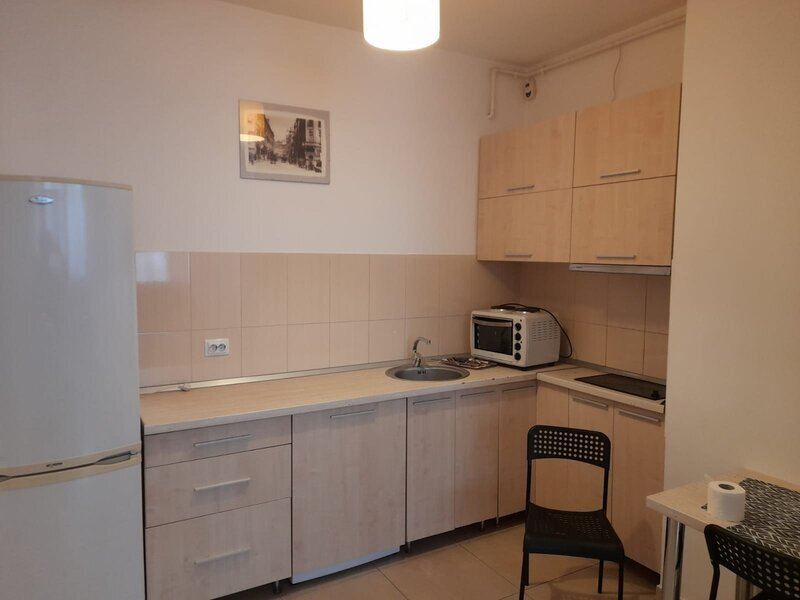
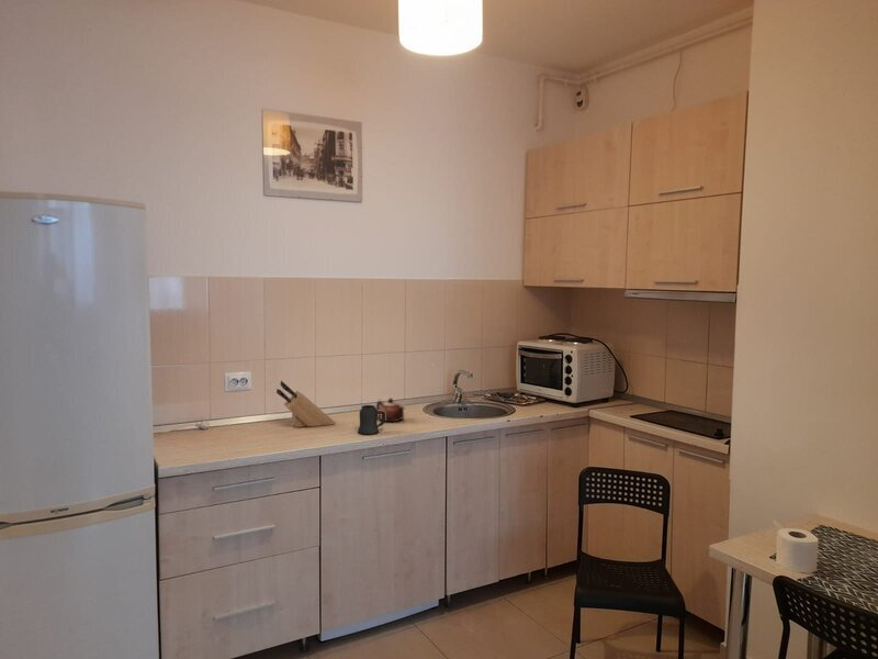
+ knife block (305, 402)
+ teapot (390, 409)
+ mug (371, 418)
